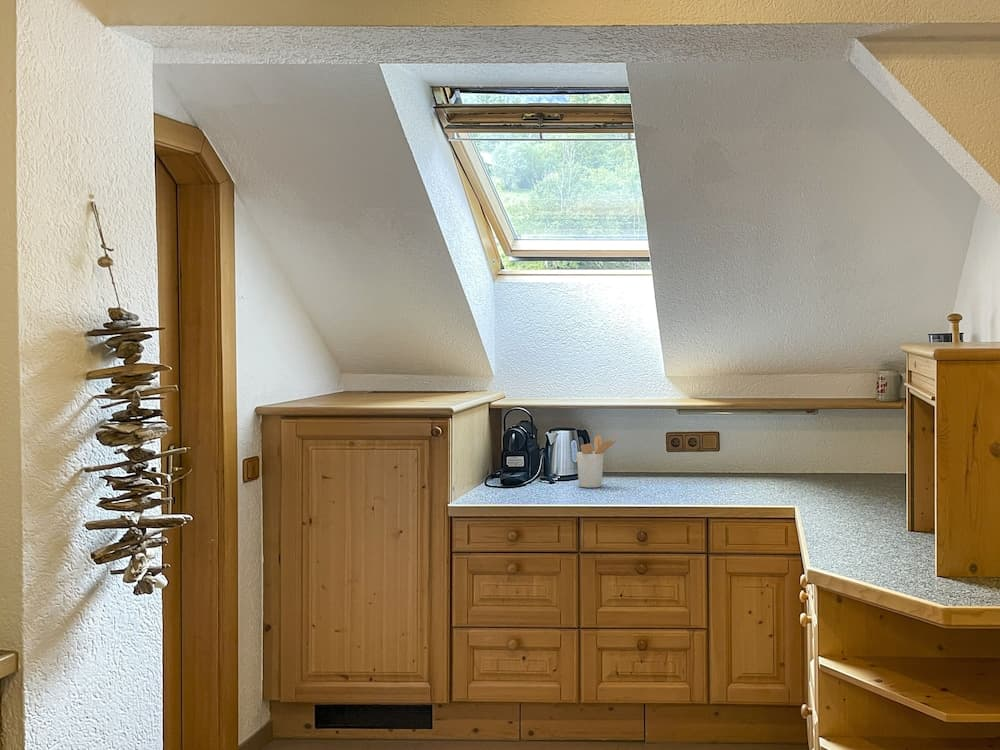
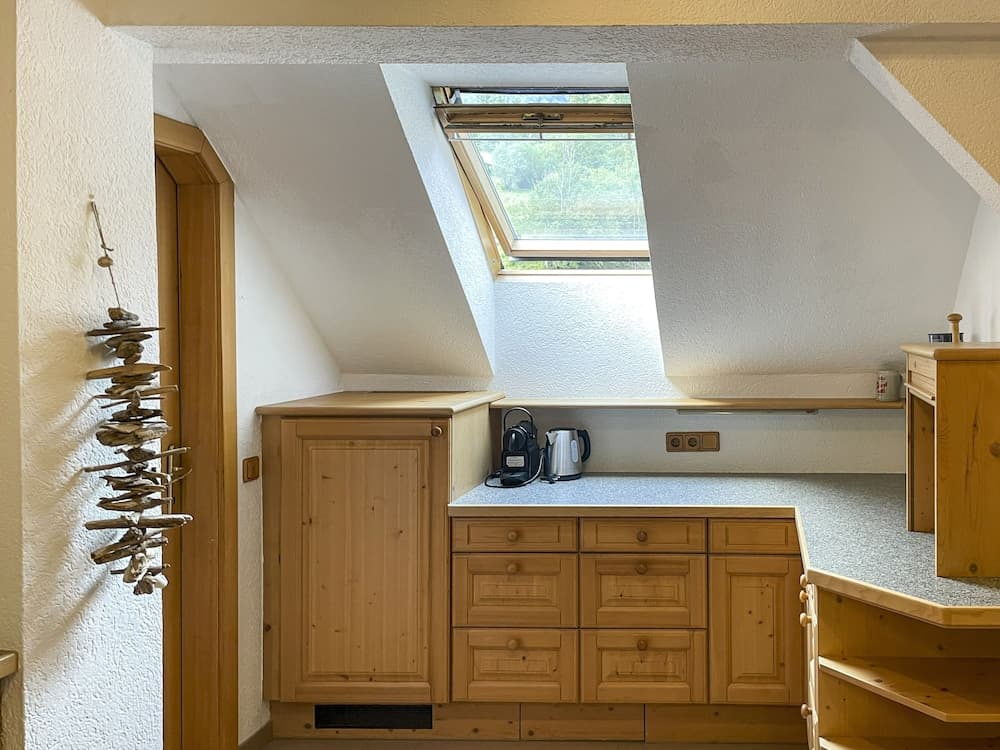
- utensil holder (596, 461)
